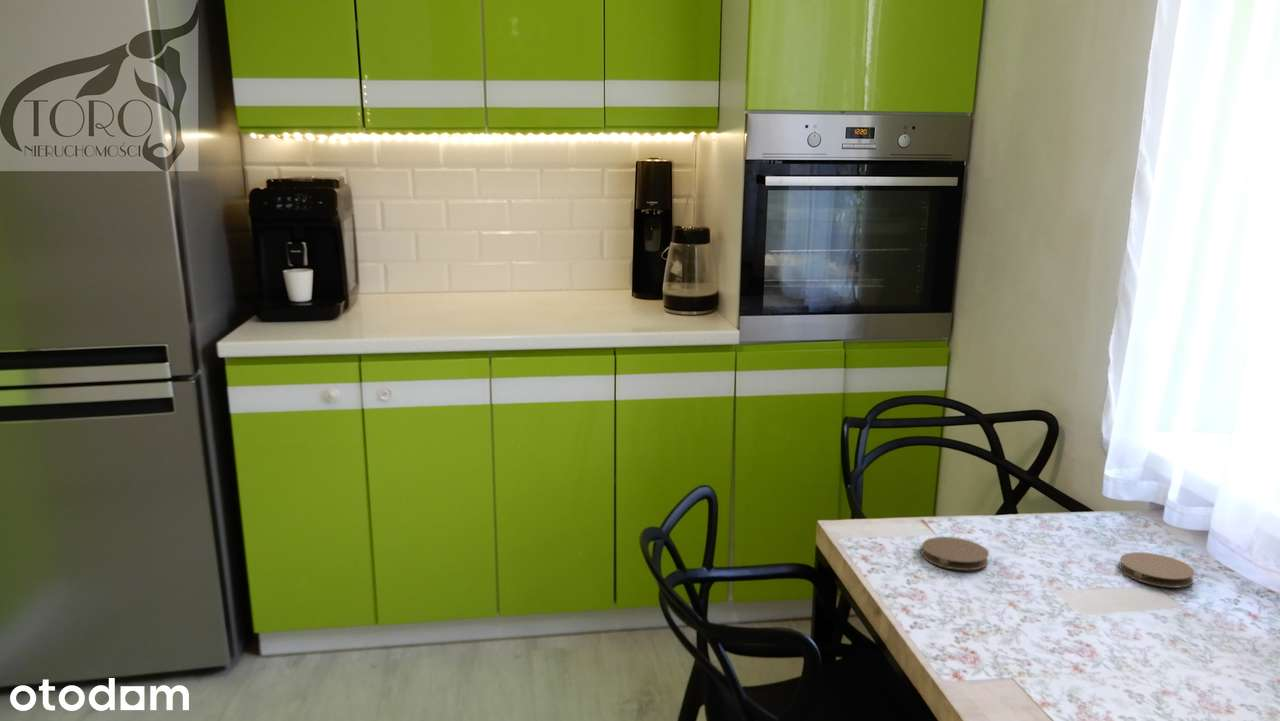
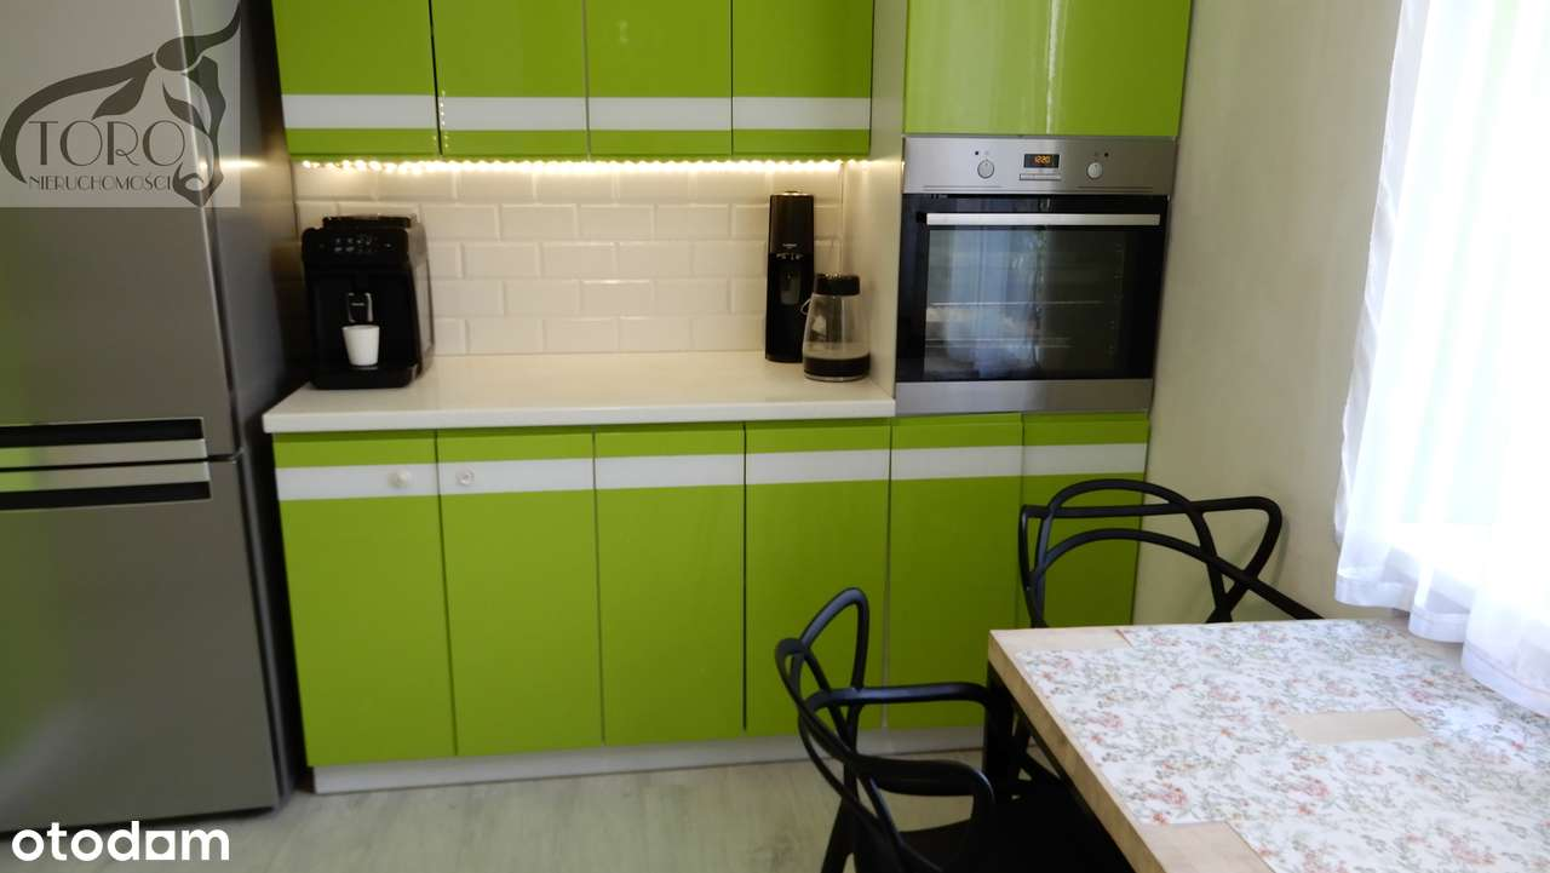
- coaster (1156, 569)
- coaster (954, 553)
